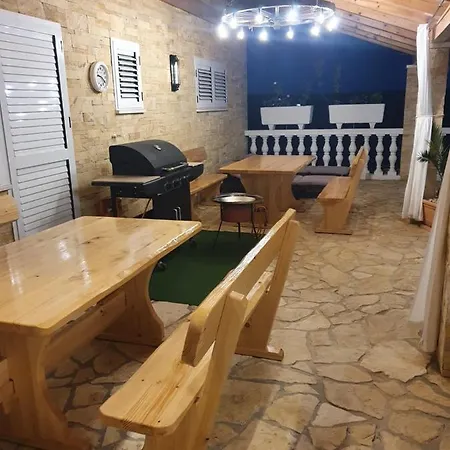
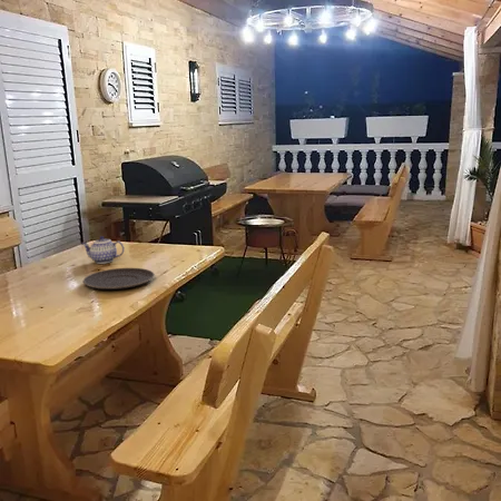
+ teapot (102, 248)
+ plate (119, 279)
